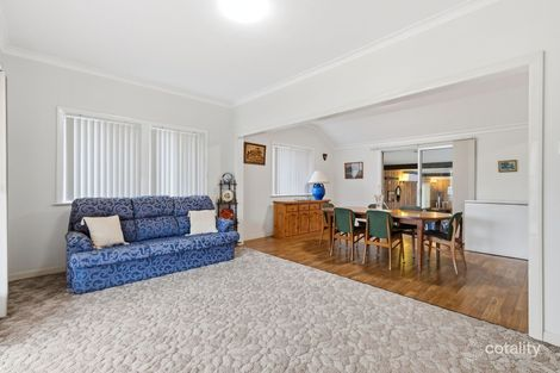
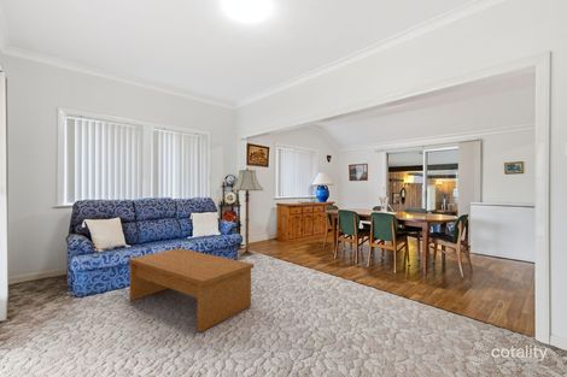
+ floor lamp (246, 211)
+ coffee table (188, 282)
